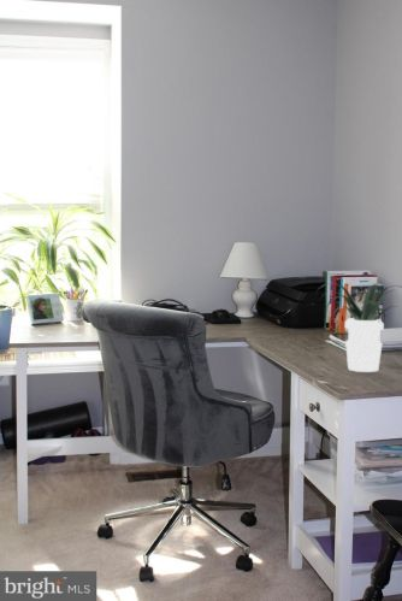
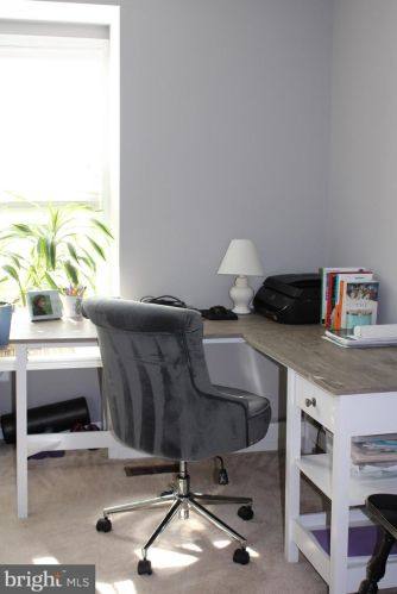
- potted plant (361, 326)
